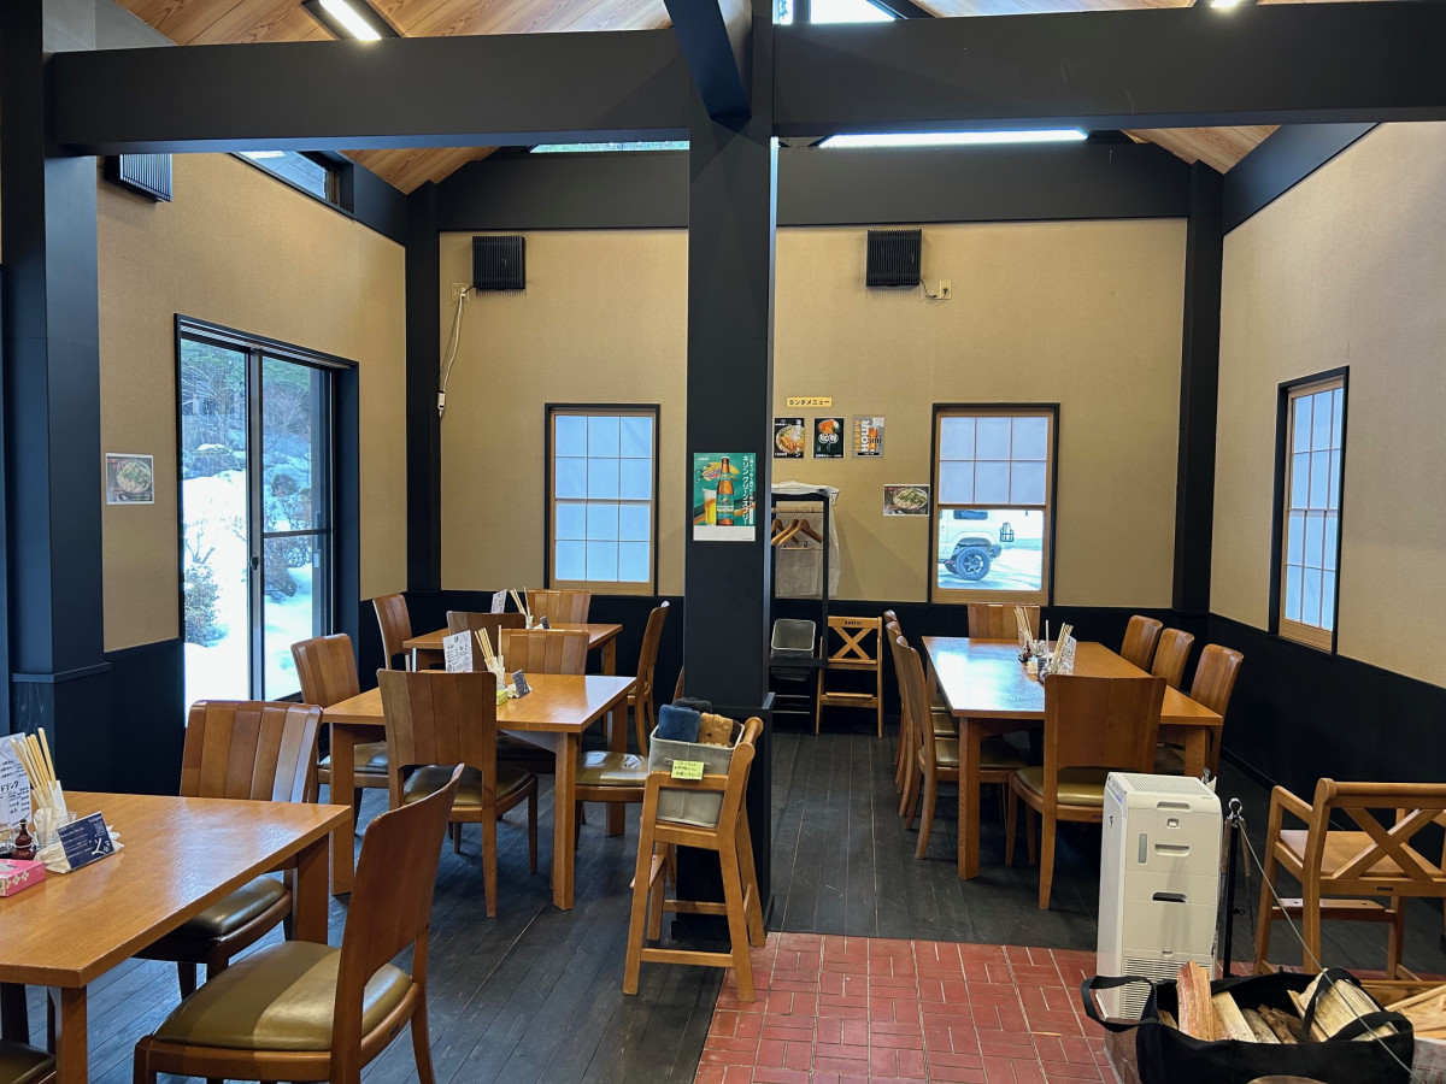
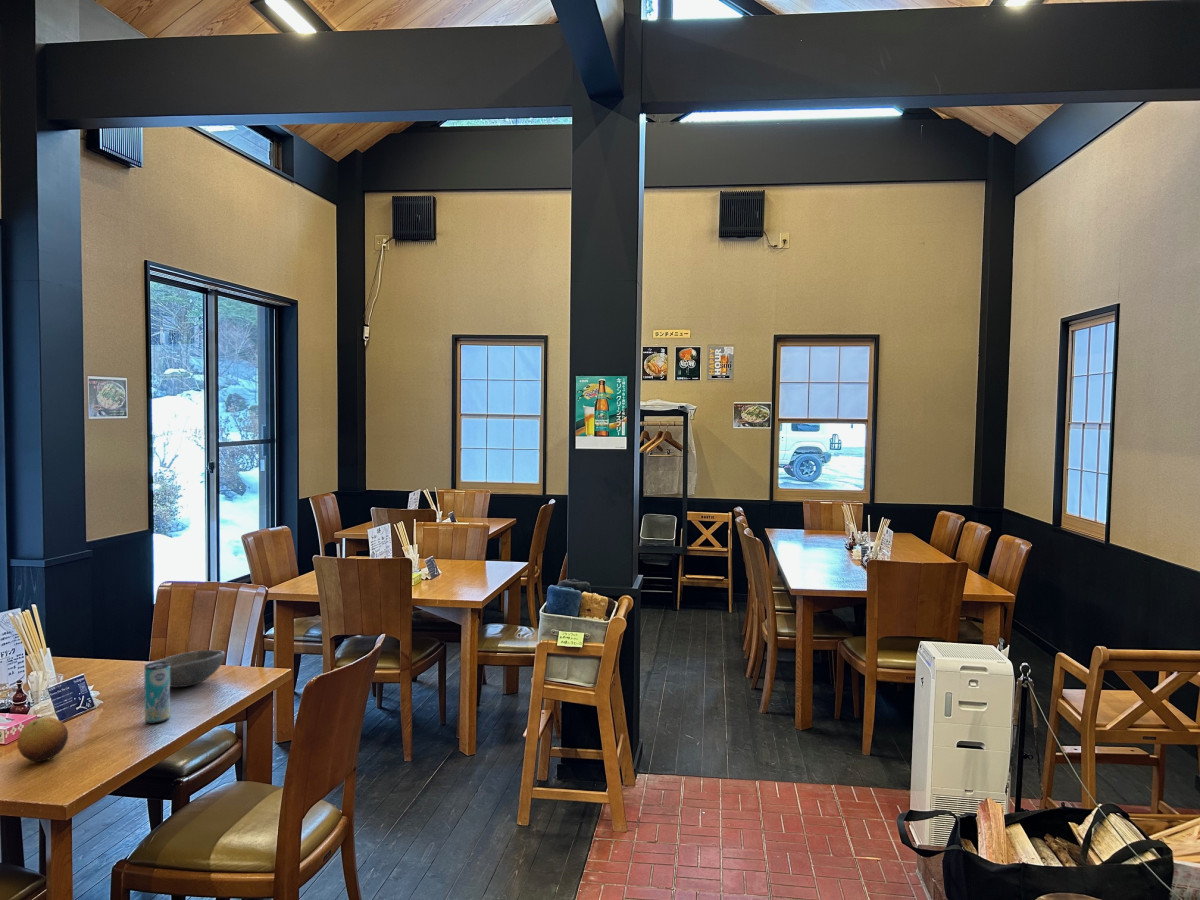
+ bowl (185, 668)
+ beverage can (157, 692)
+ fruit (43, 739)
